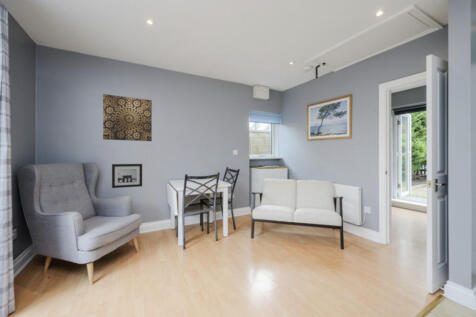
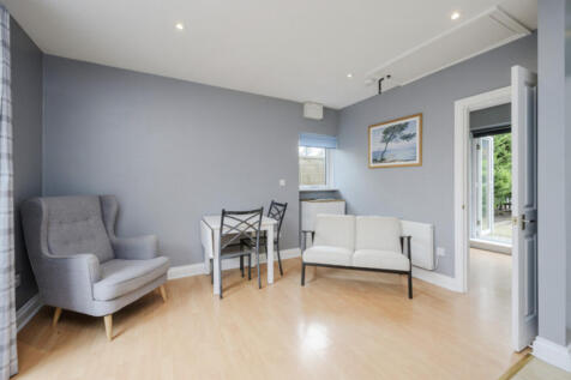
- wall art (128, 118)
- wall art (127, 175)
